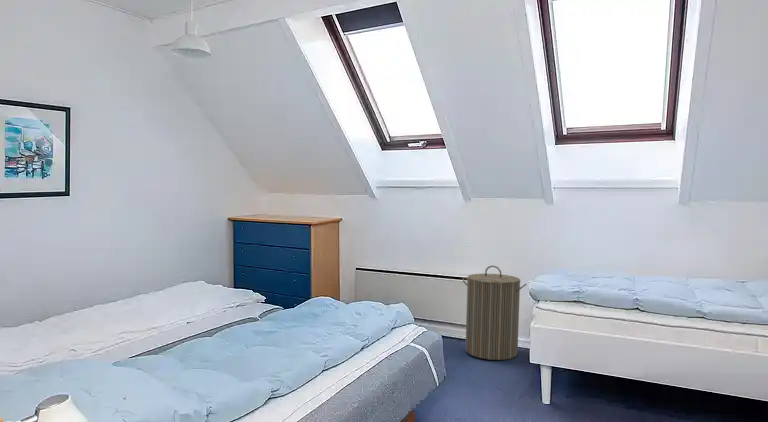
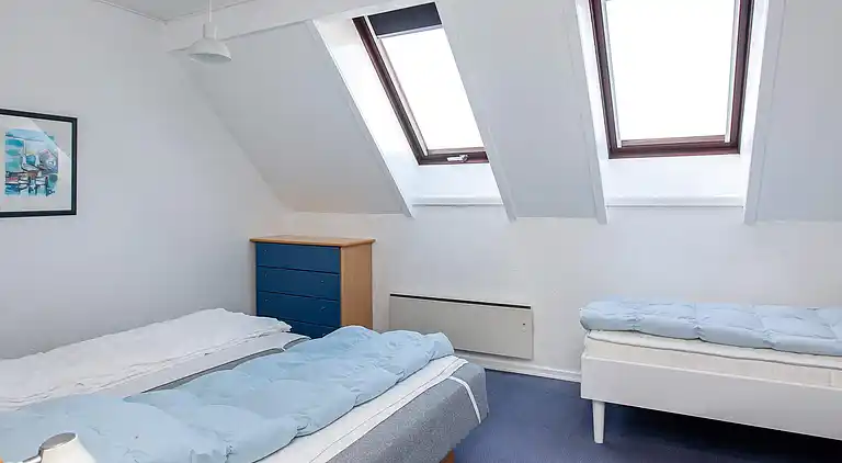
- laundry hamper (492, 309)
